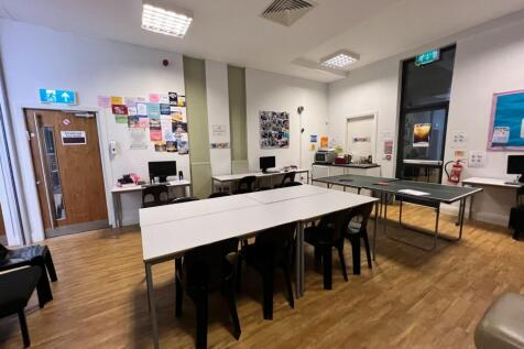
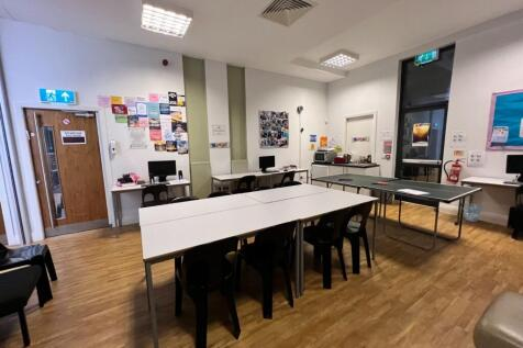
+ waste basket (471, 212)
